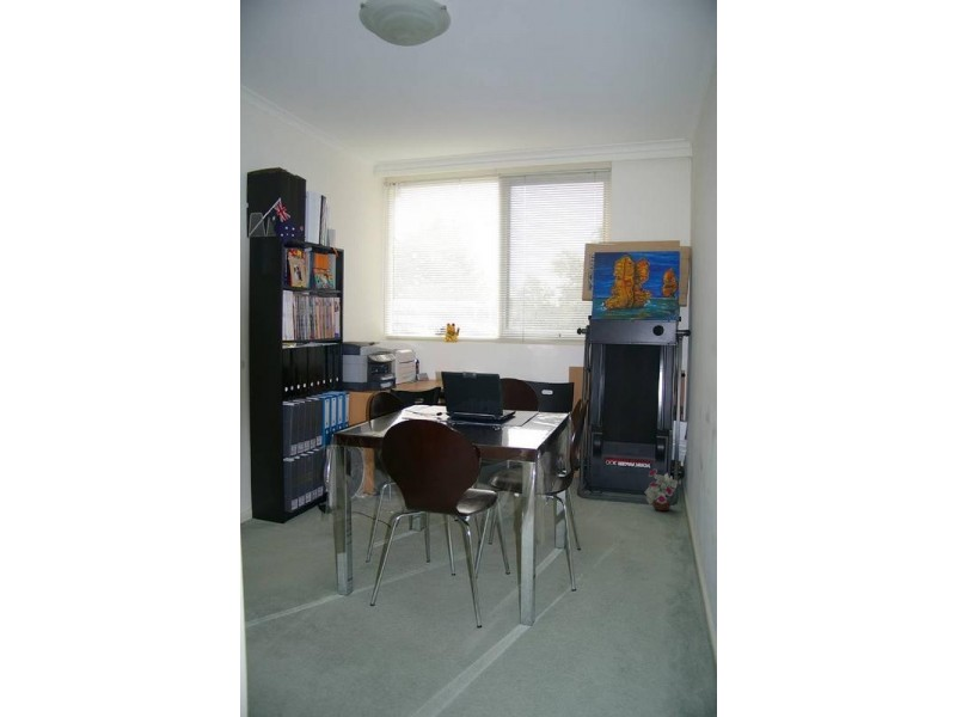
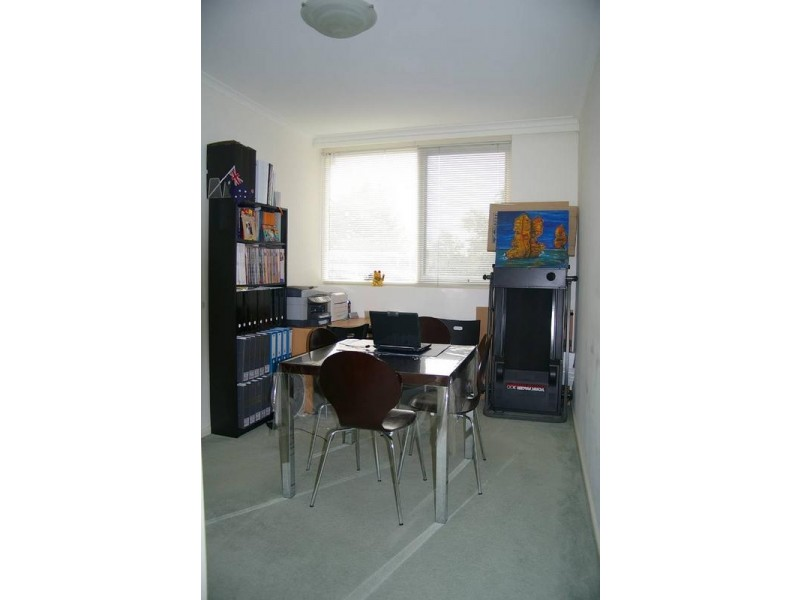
- decorative plant (661, 489)
